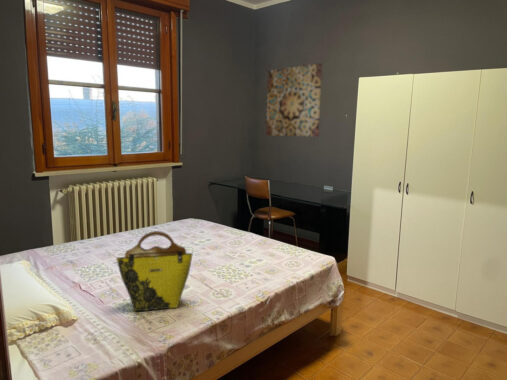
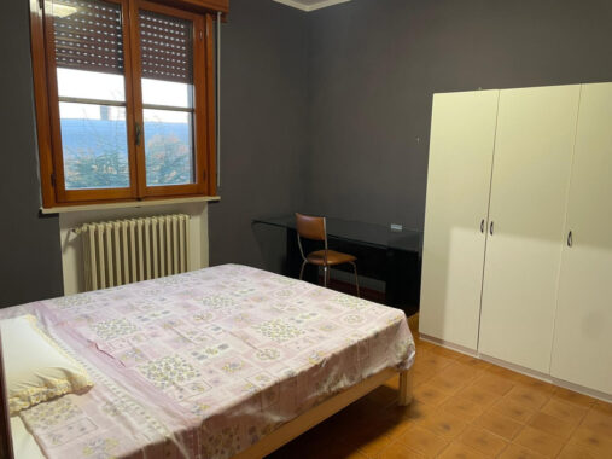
- wall art (292, 102)
- tote bag (155, 268)
